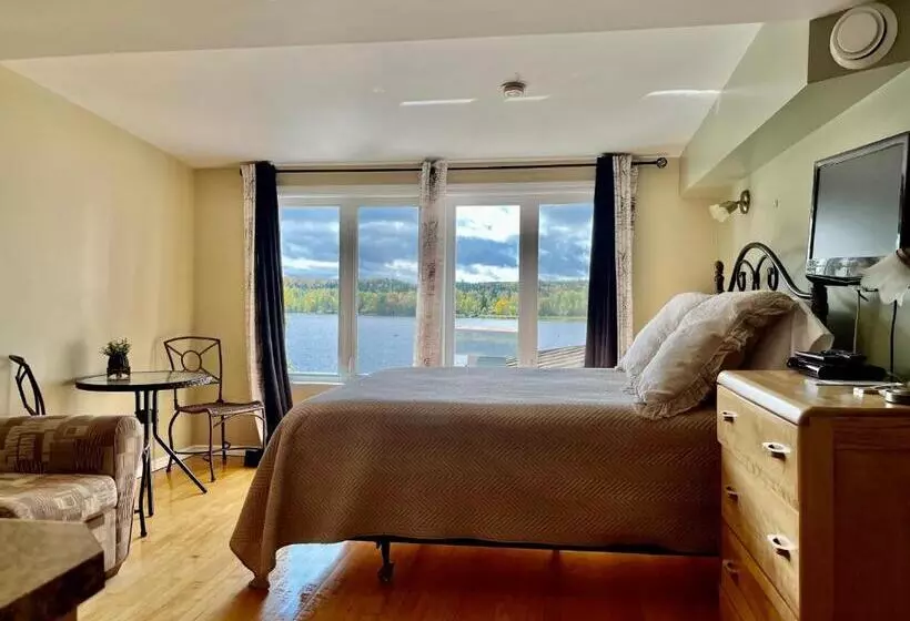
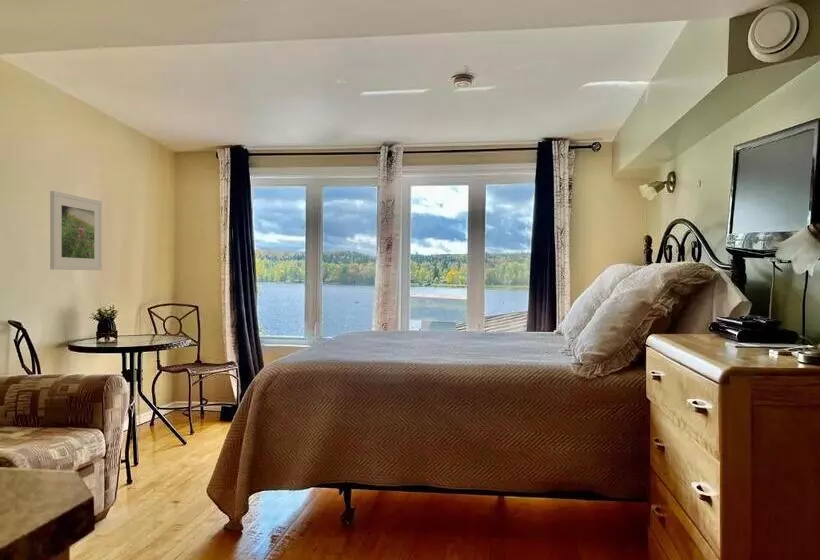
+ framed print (77, 233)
